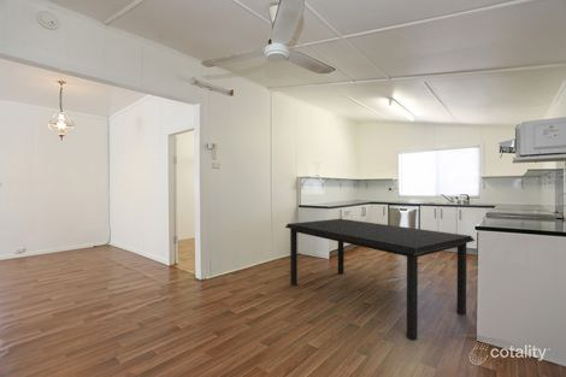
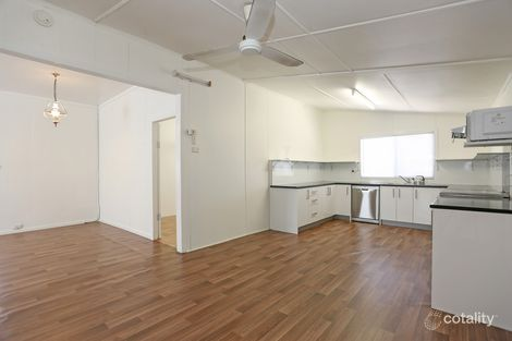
- dining table (371, 248)
